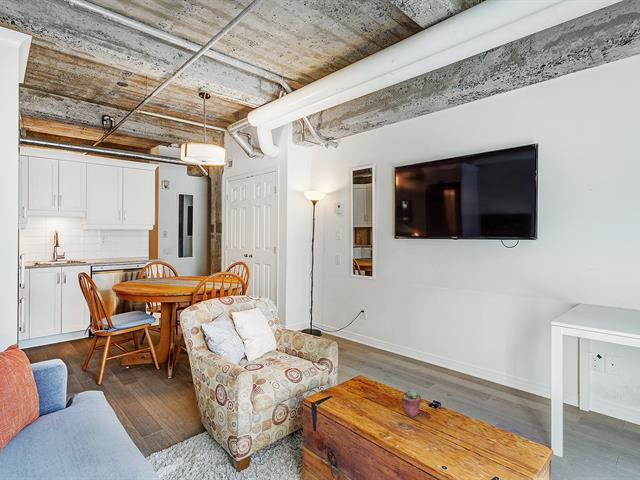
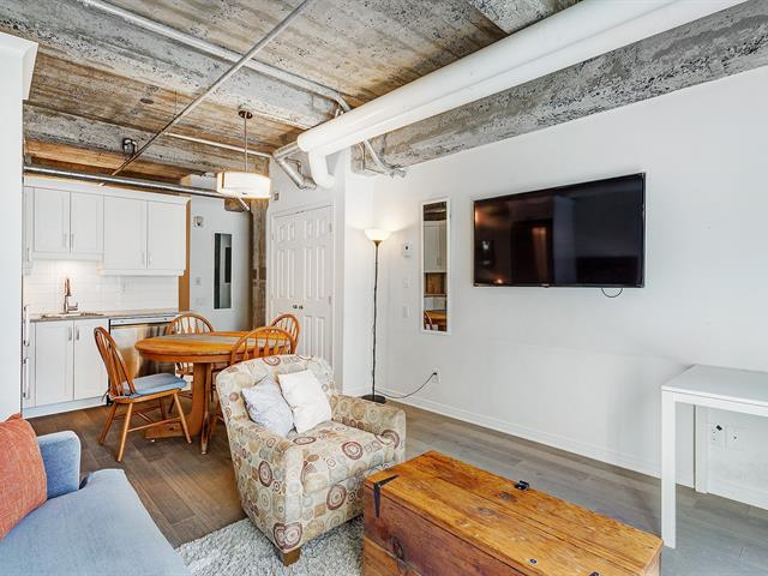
- potted succulent (411, 401)
